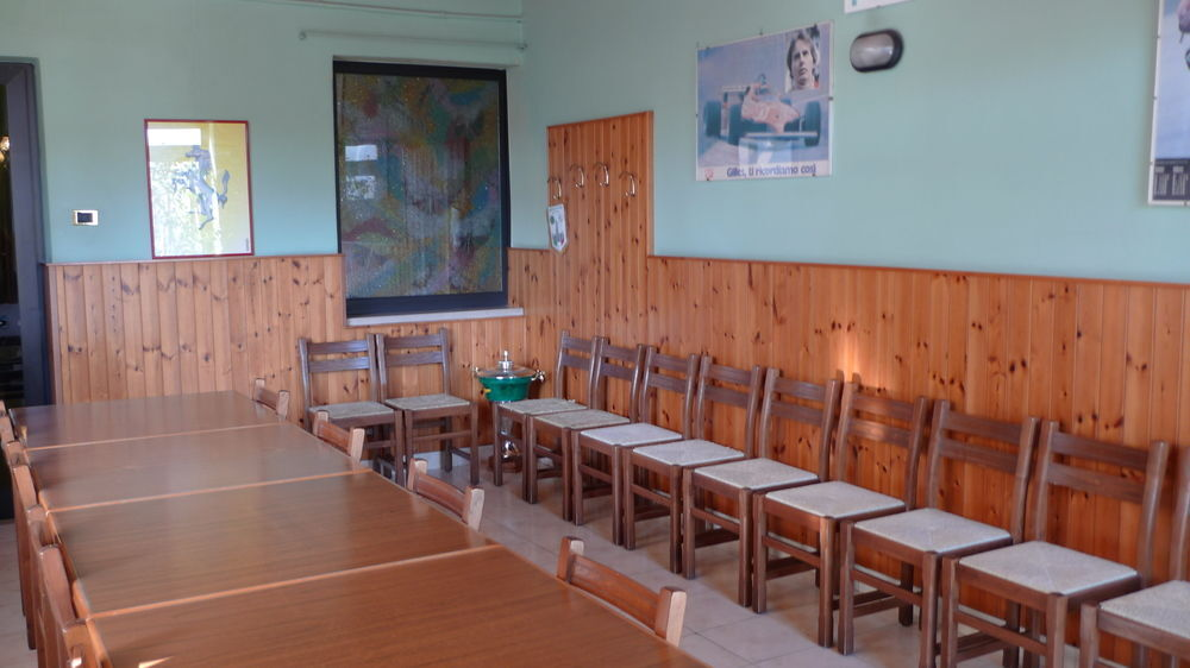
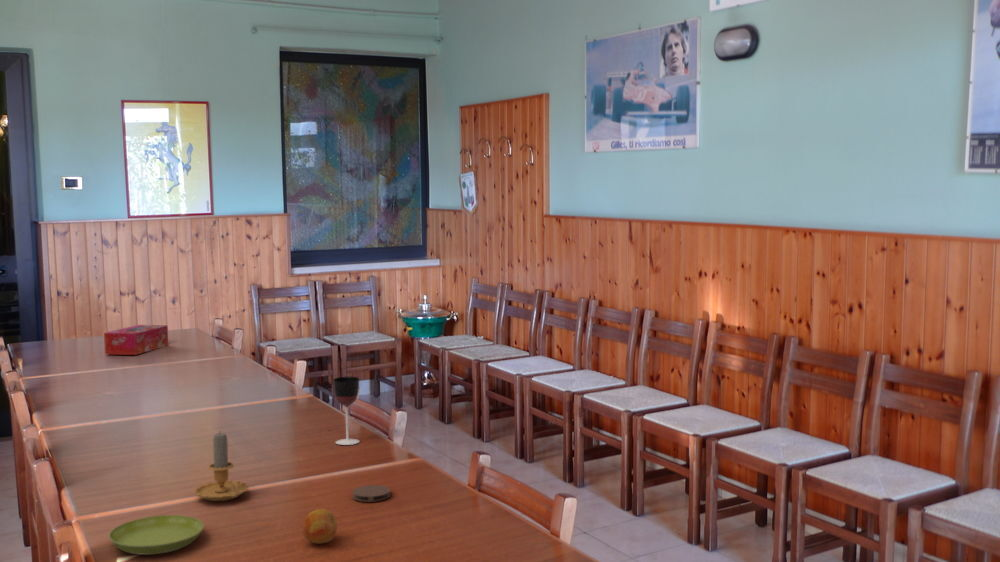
+ fruit (320, 525)
+ coaster (371, 493)
+ tissue box (137, 339)
+ wineglass (346, 410)
+ candle (223, 465)
+ saucer (157, 536)
